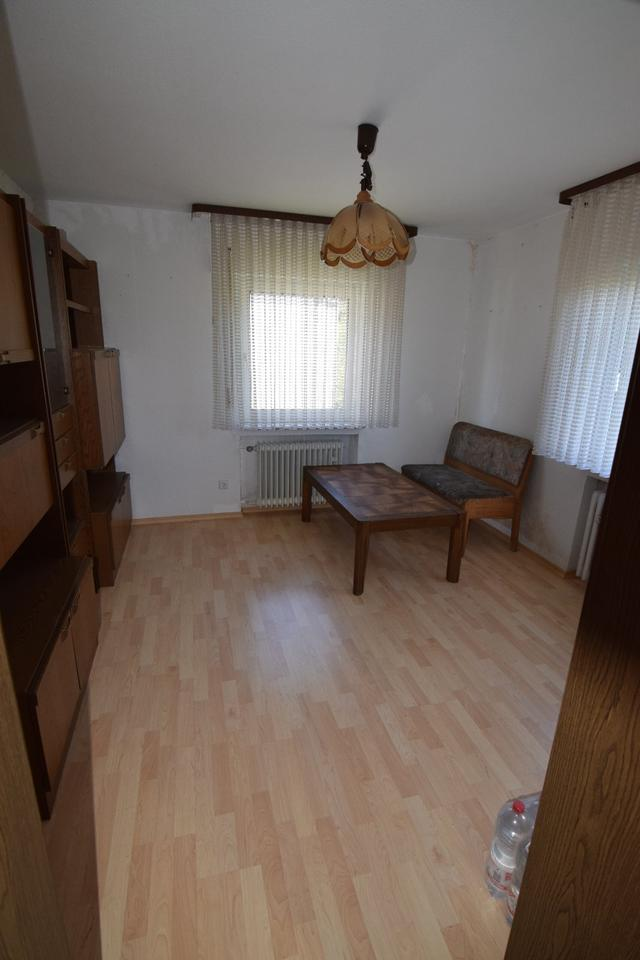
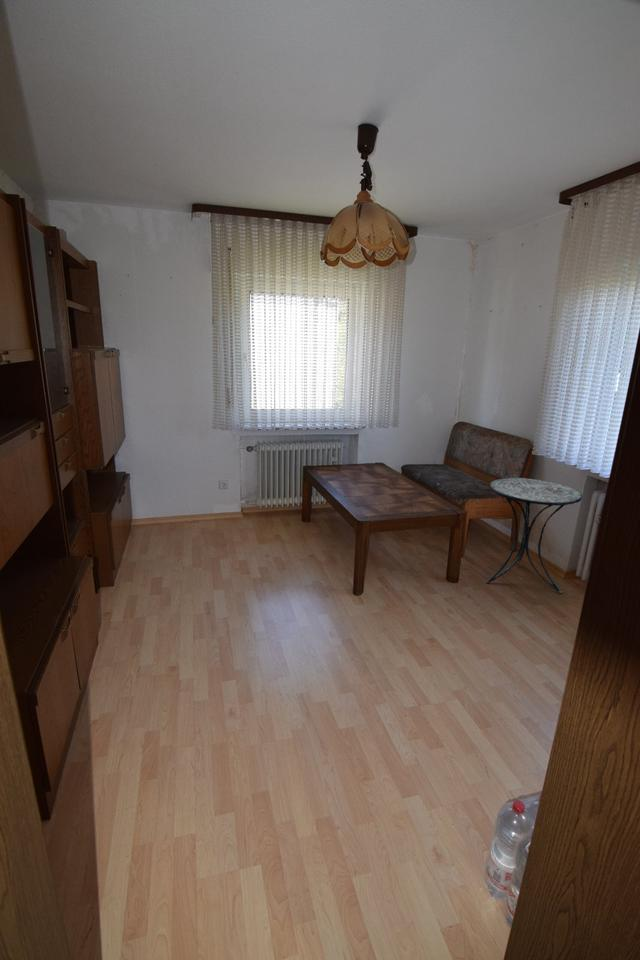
+ side table (526, 534)
